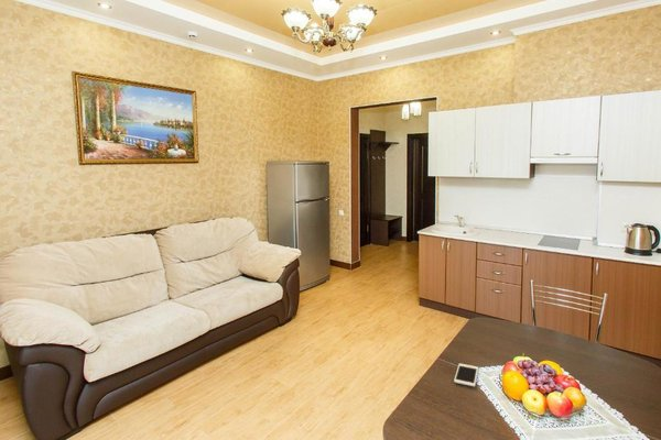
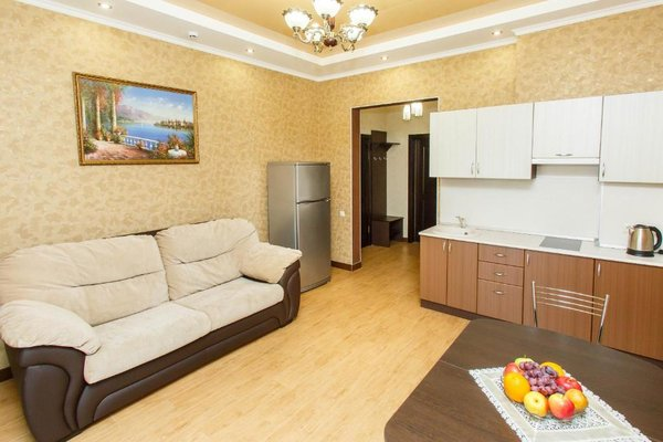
- cell phone (466, 374)
